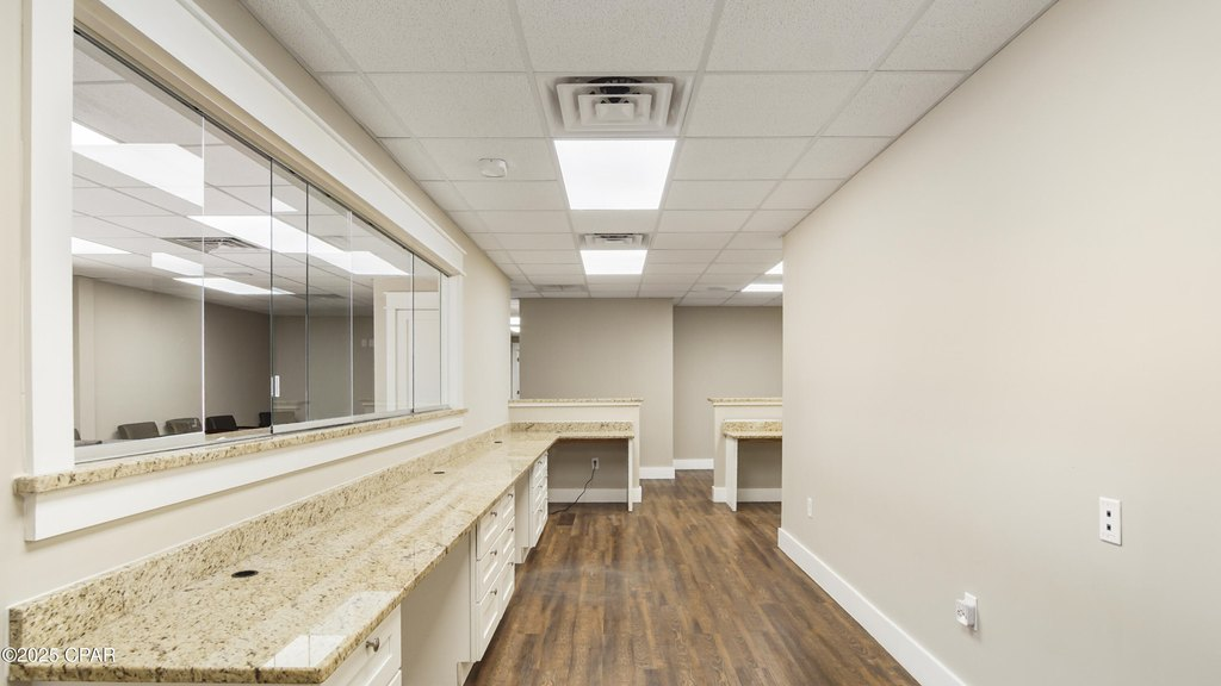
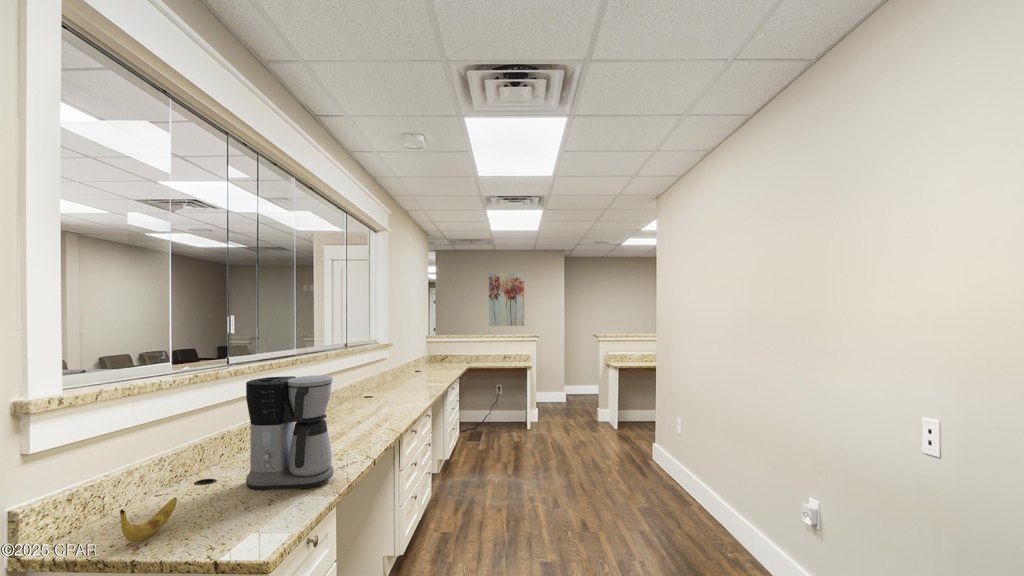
+ coffee maker (288, 430)
+ wall art (506, 299)
+ banana (153, 516)
